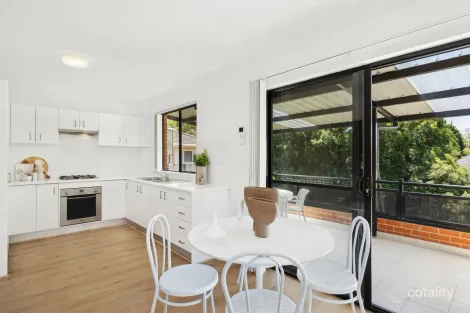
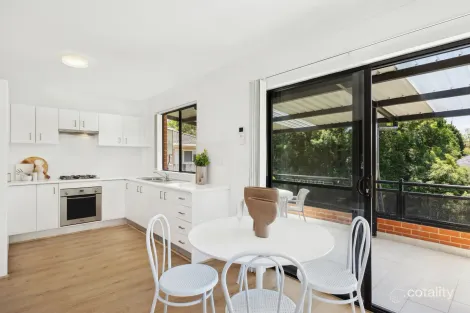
- candle holder (215, 222)
